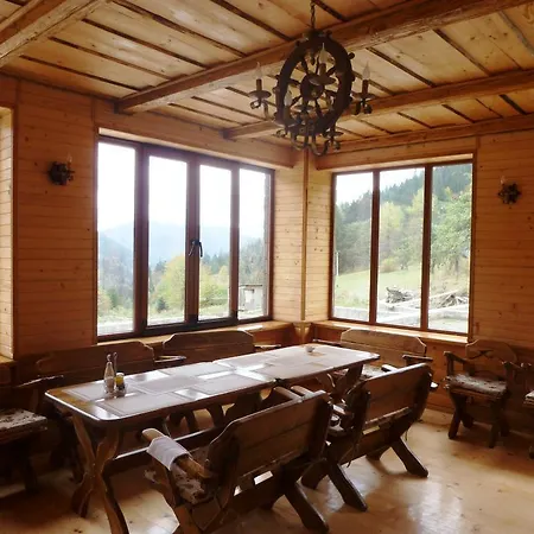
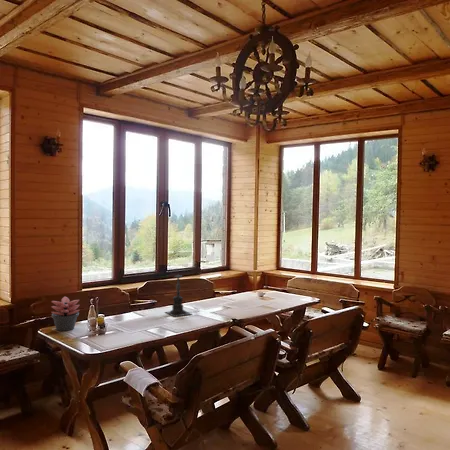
+ candle holder (178, 291)
+ succulent plant (65, 313)
